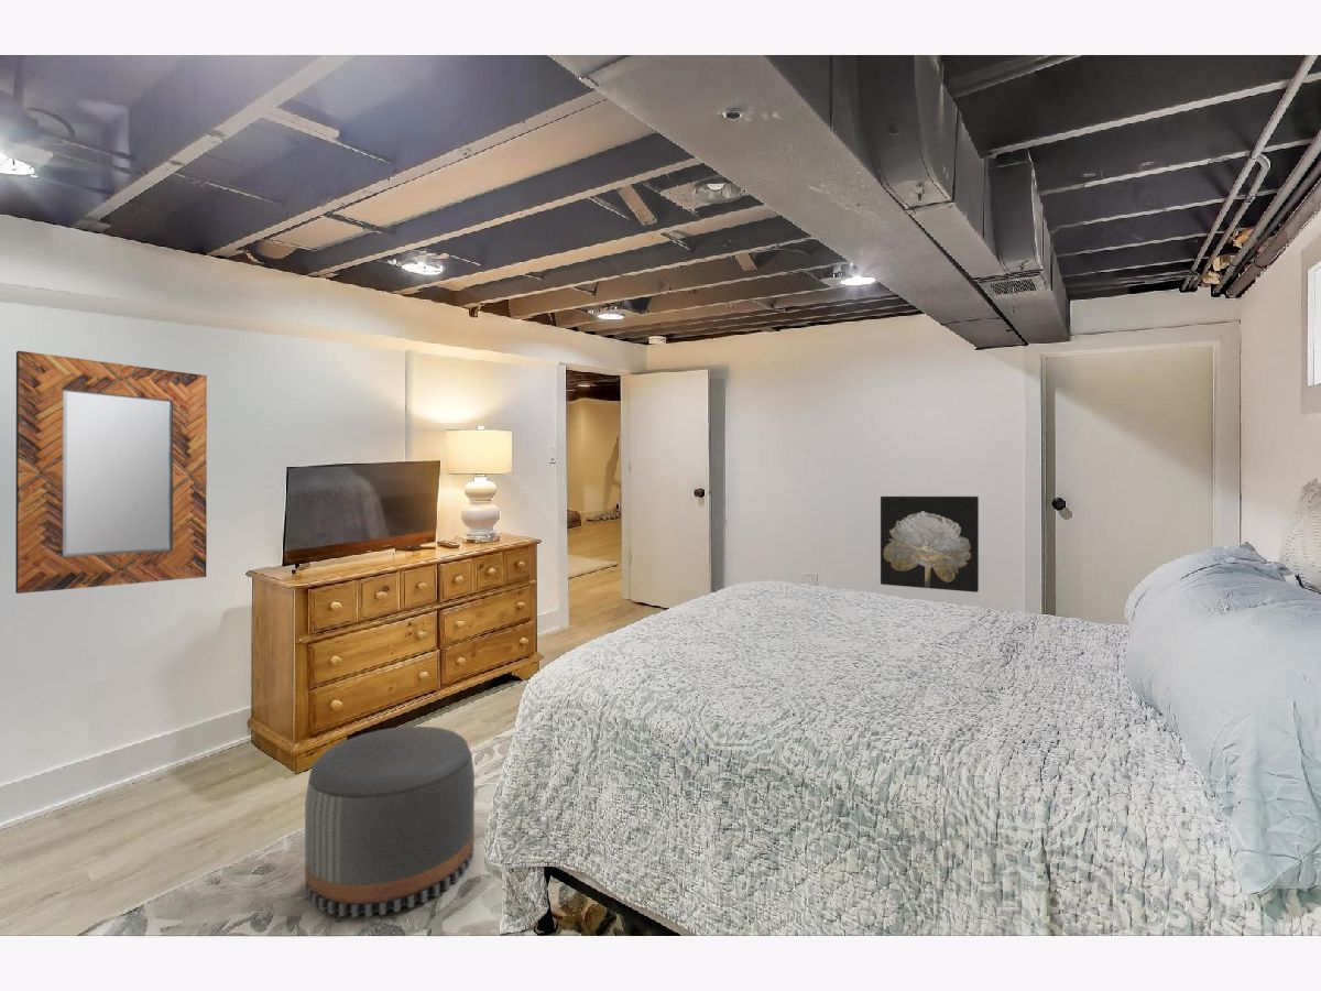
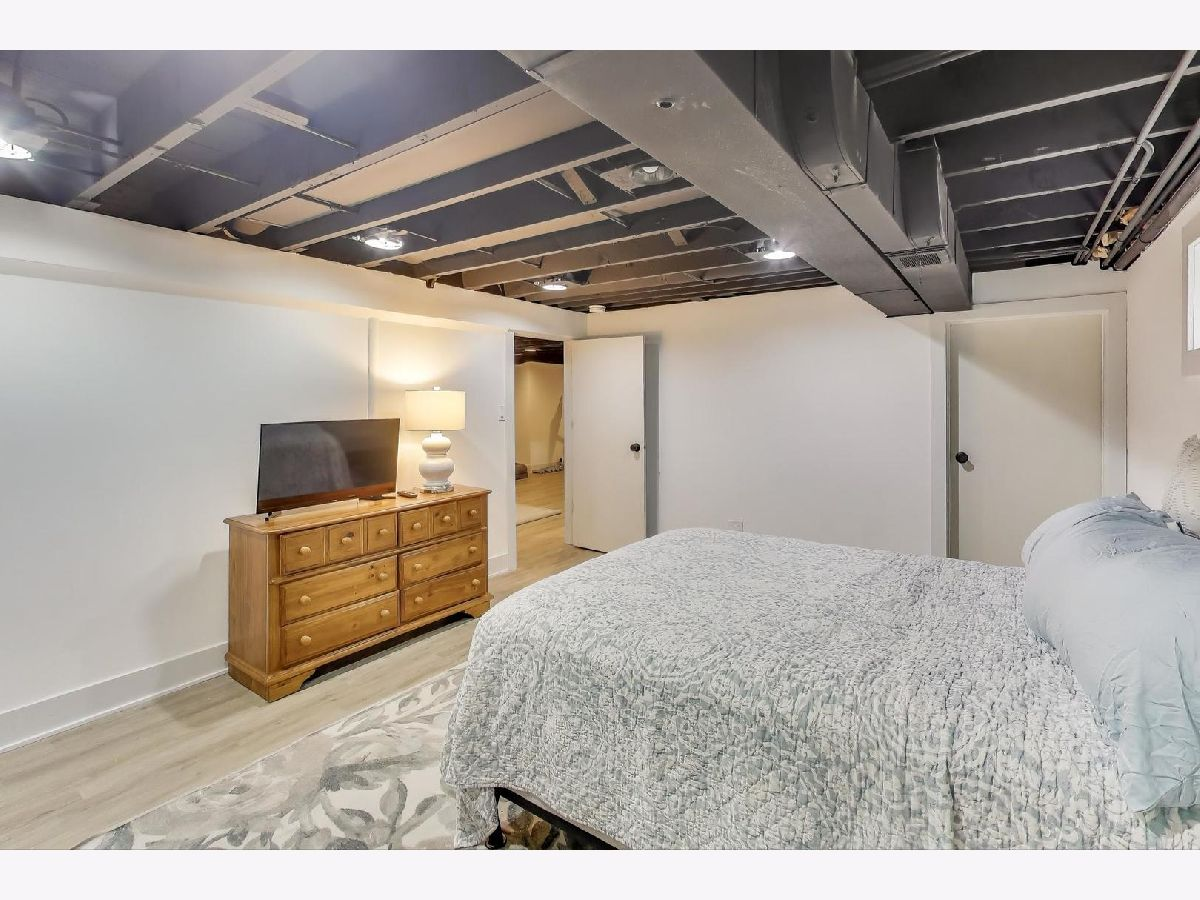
- pouf (393, 802)
- home mirror (119, 473)
- wall art (927, 542)
